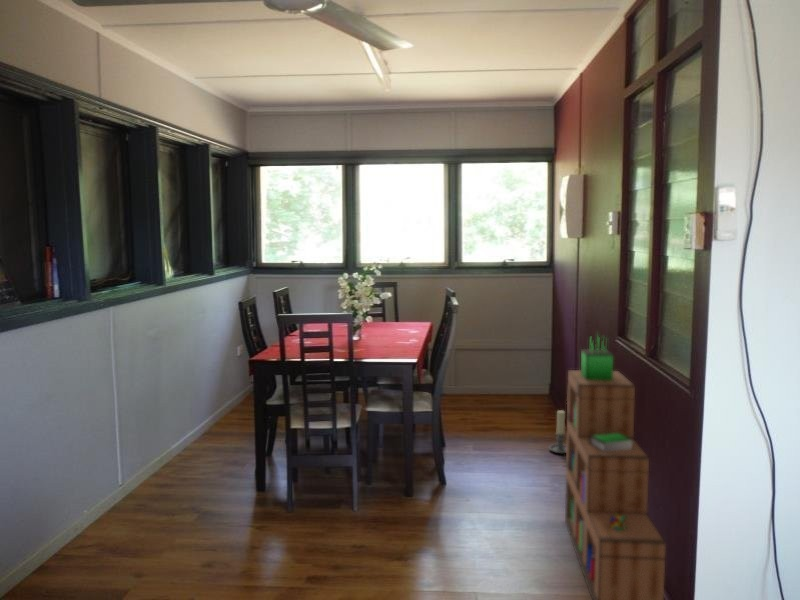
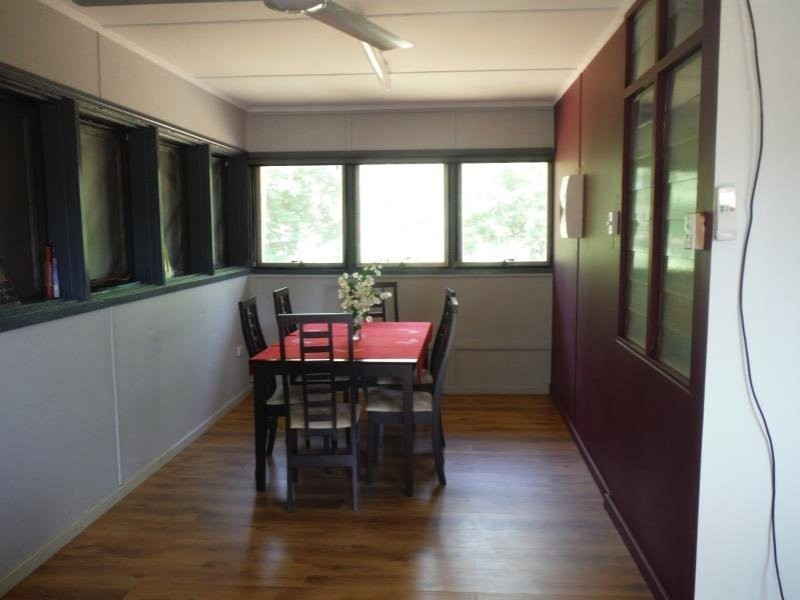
- bookshelf (609, 454)
- candle holder (562, 431)
